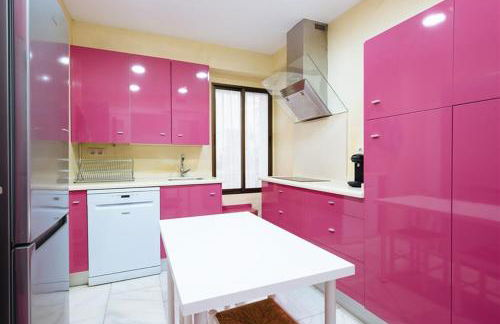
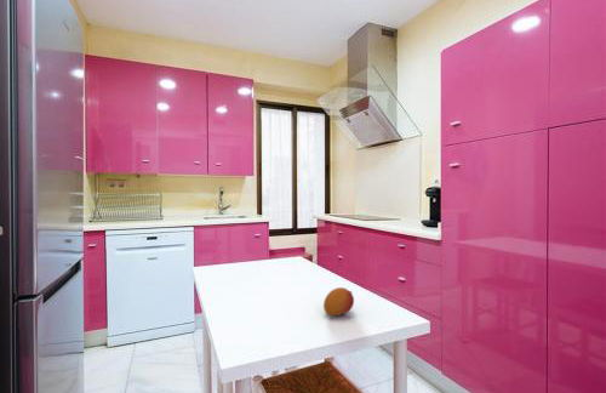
+ fruit (338, 301)
